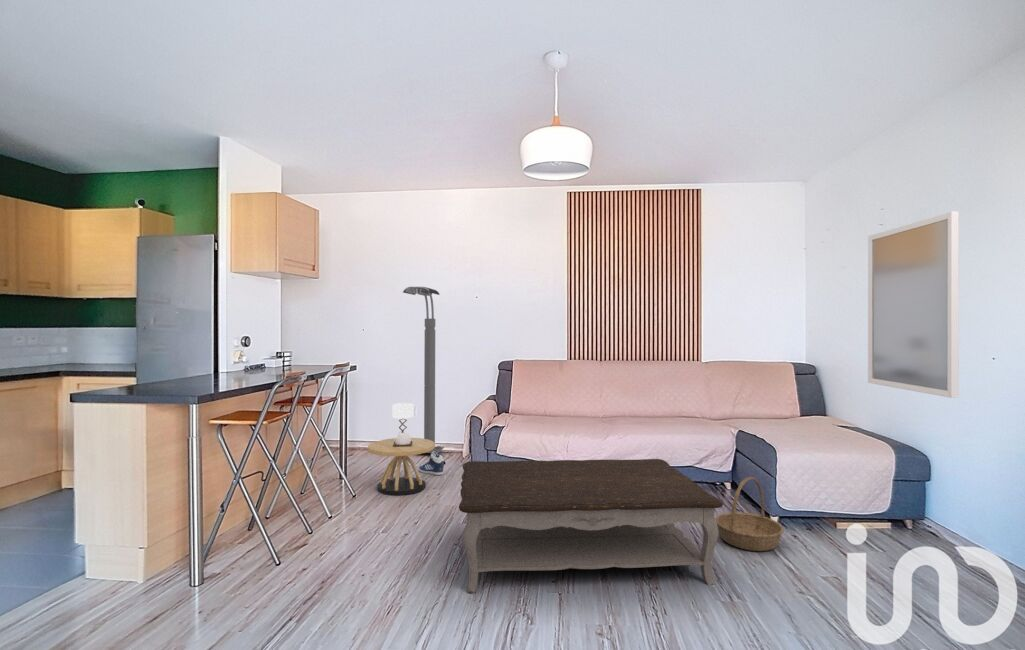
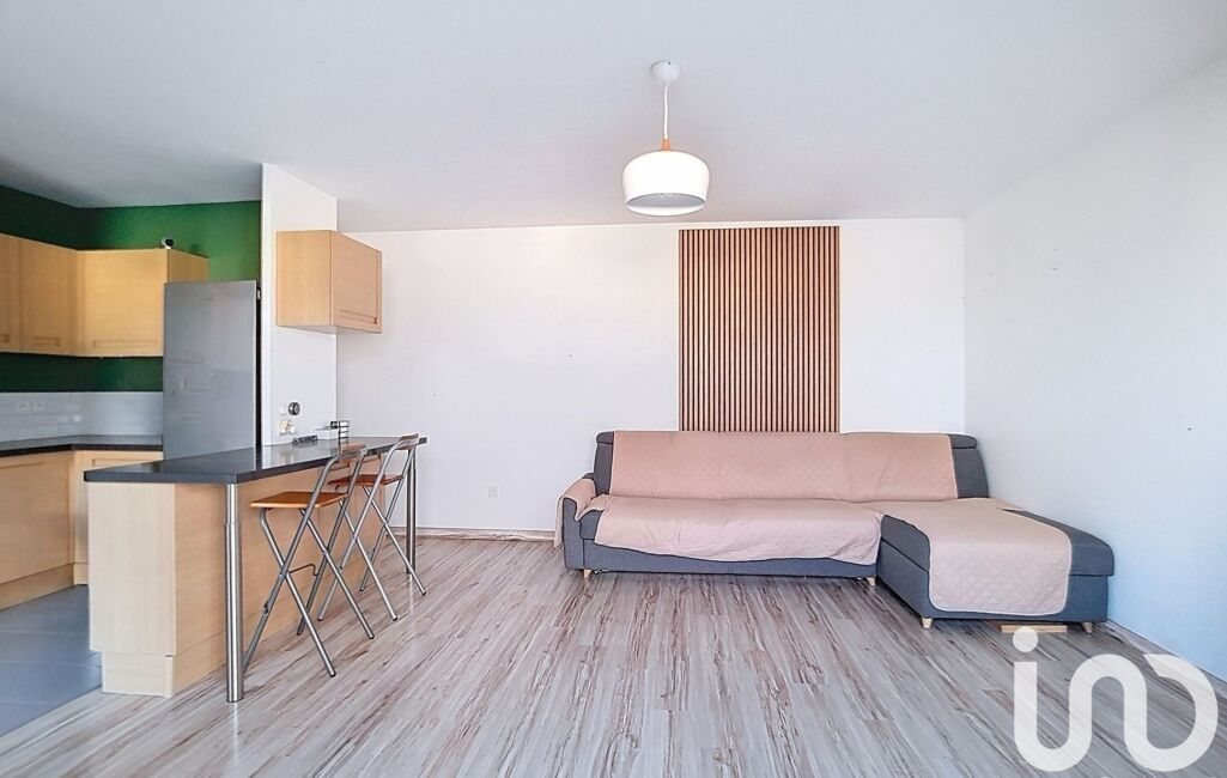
- side table (401, 446)
- coffee table (577, 516)
- floor lamp (425, 373)
- home mirror (908, 307)
- sneaker (431, 461)
- basket (748, 513)
